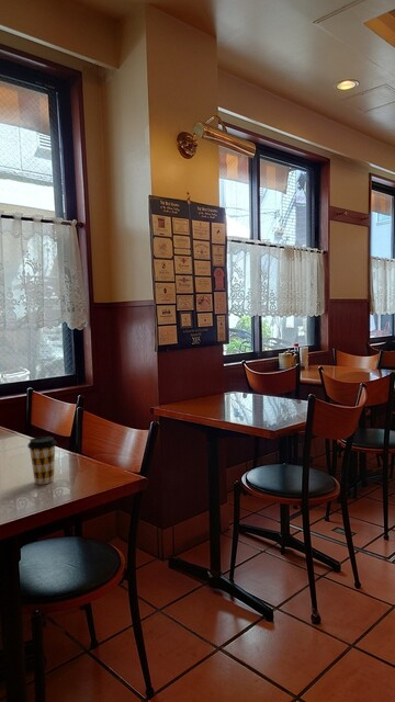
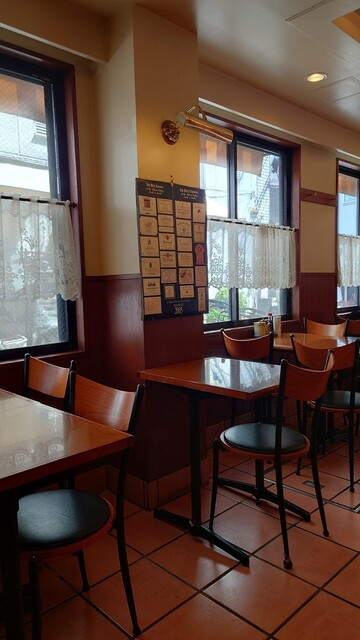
- coffee cup (43, 460)
